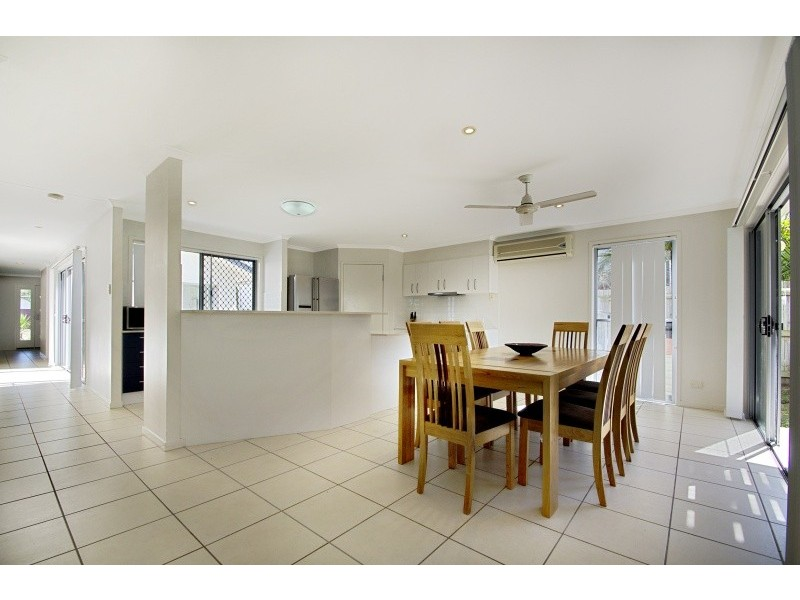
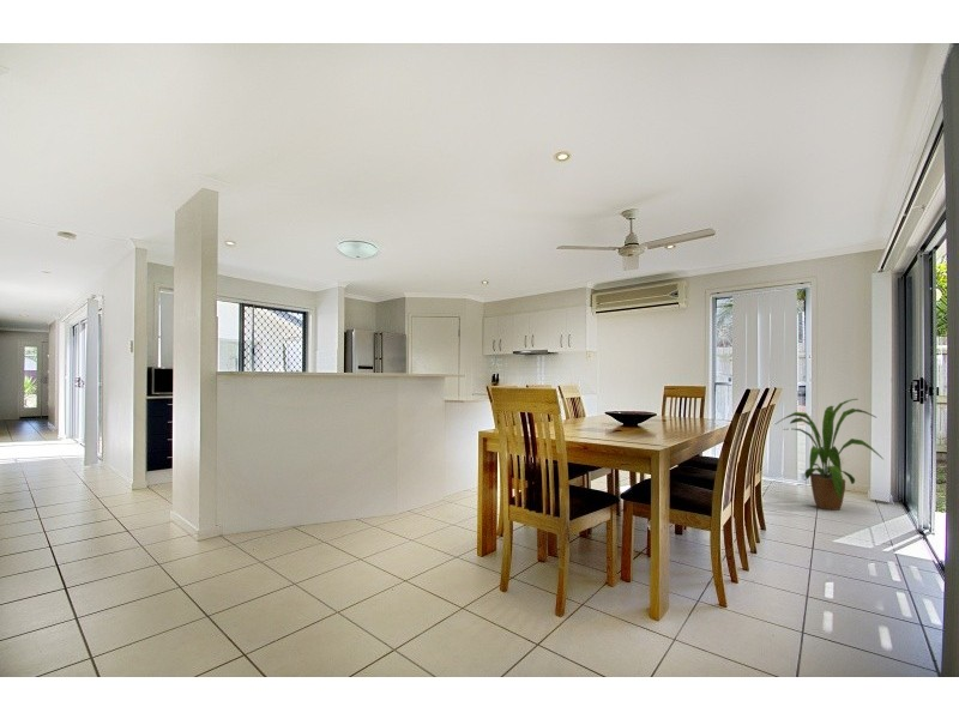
+ house plant (824, 449)
